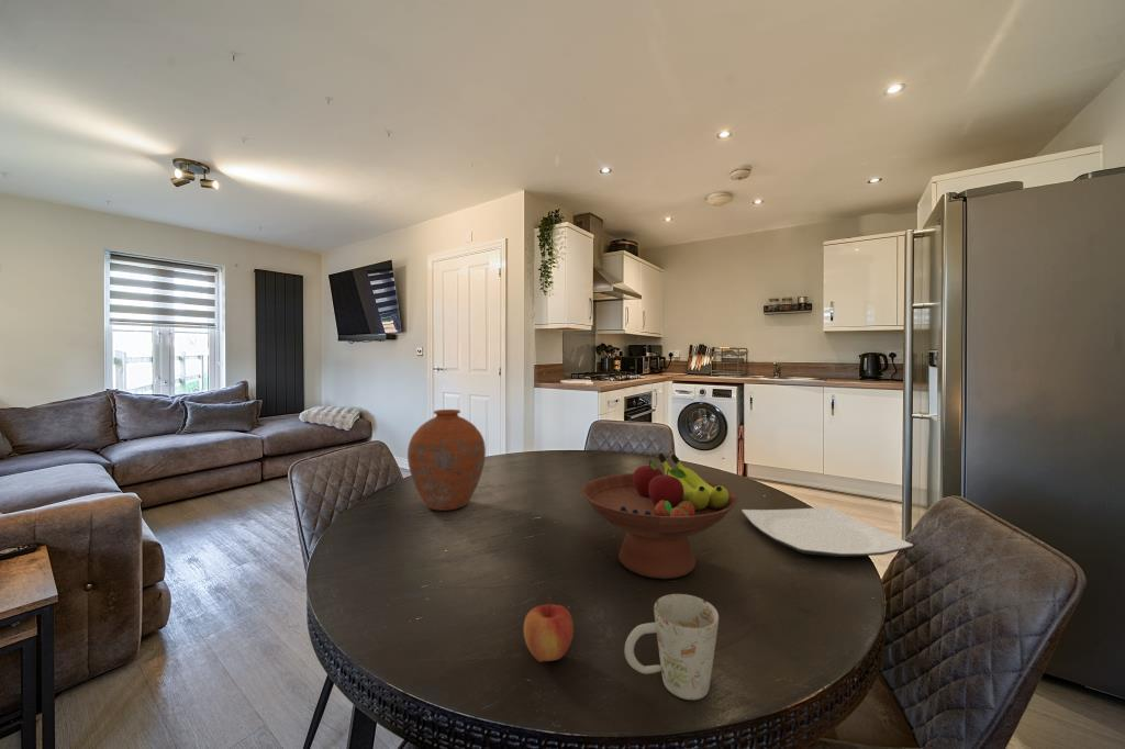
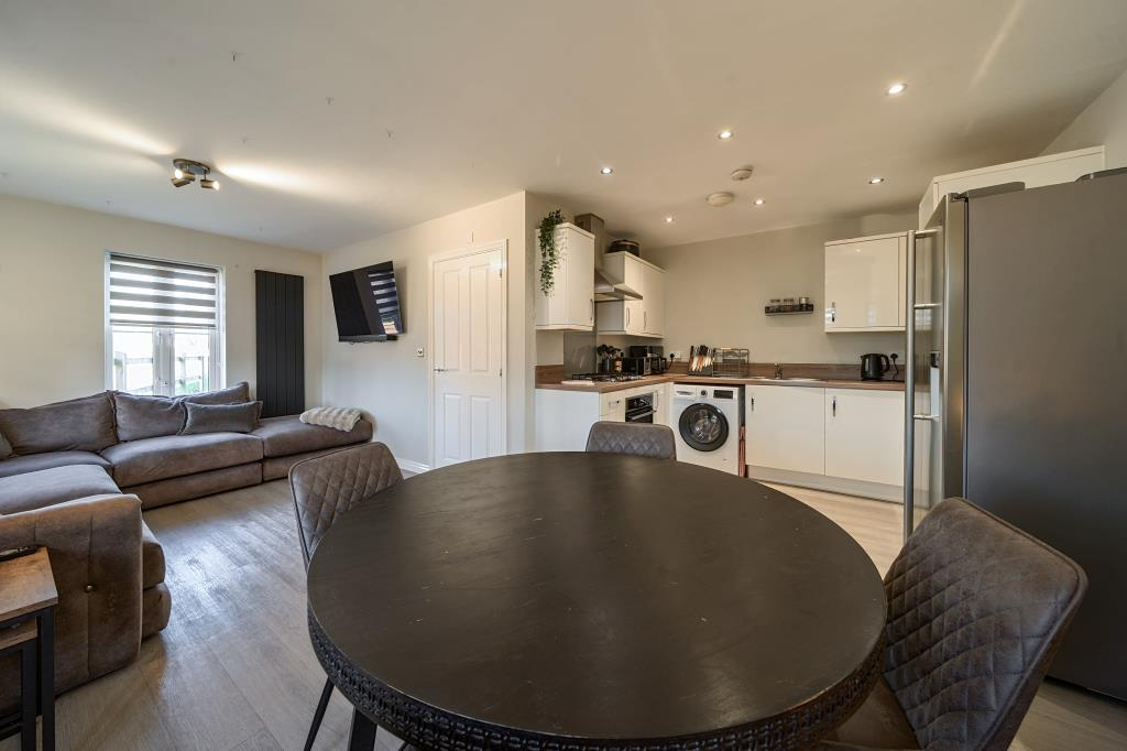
- plate (817, 530)
- mug (670, 648)
- vase (447, 457)
- fruit bowl (656, 513)
- apple (548, 629)
